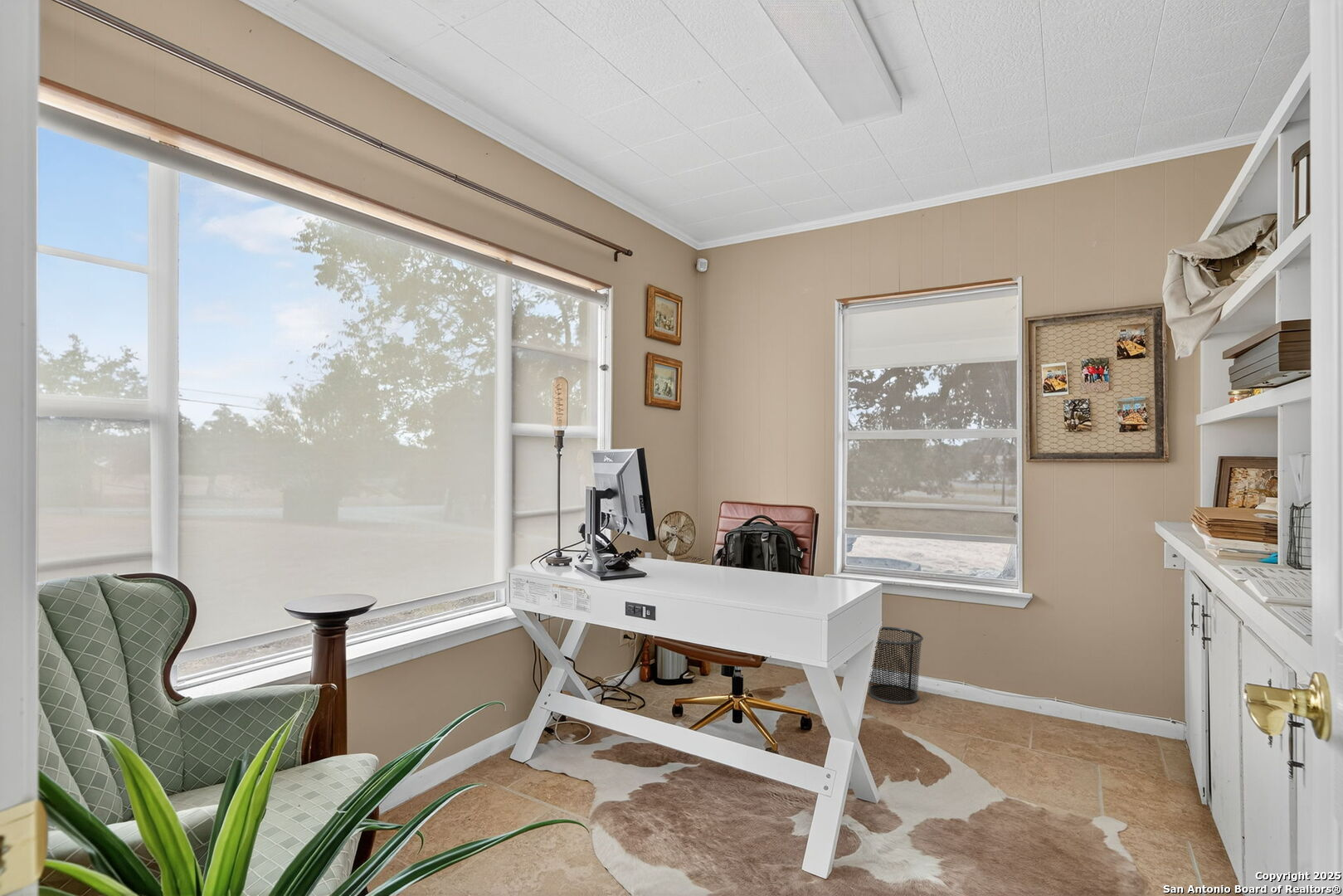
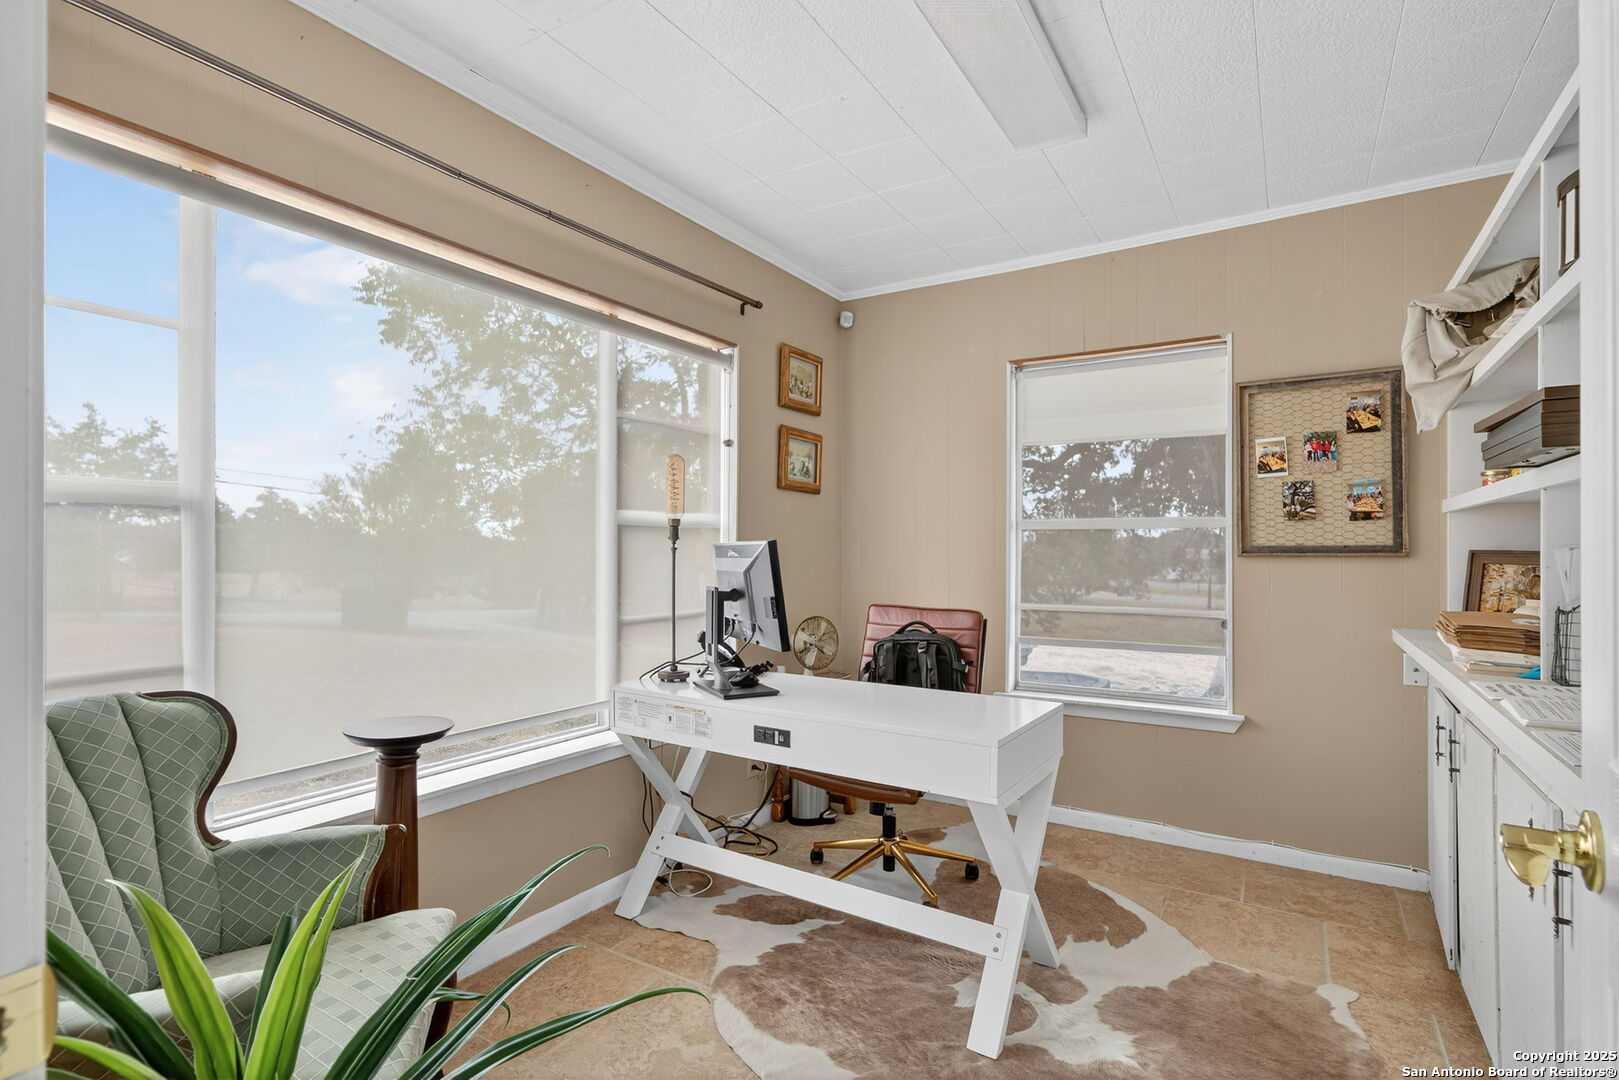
- waste bin (893, 665)
